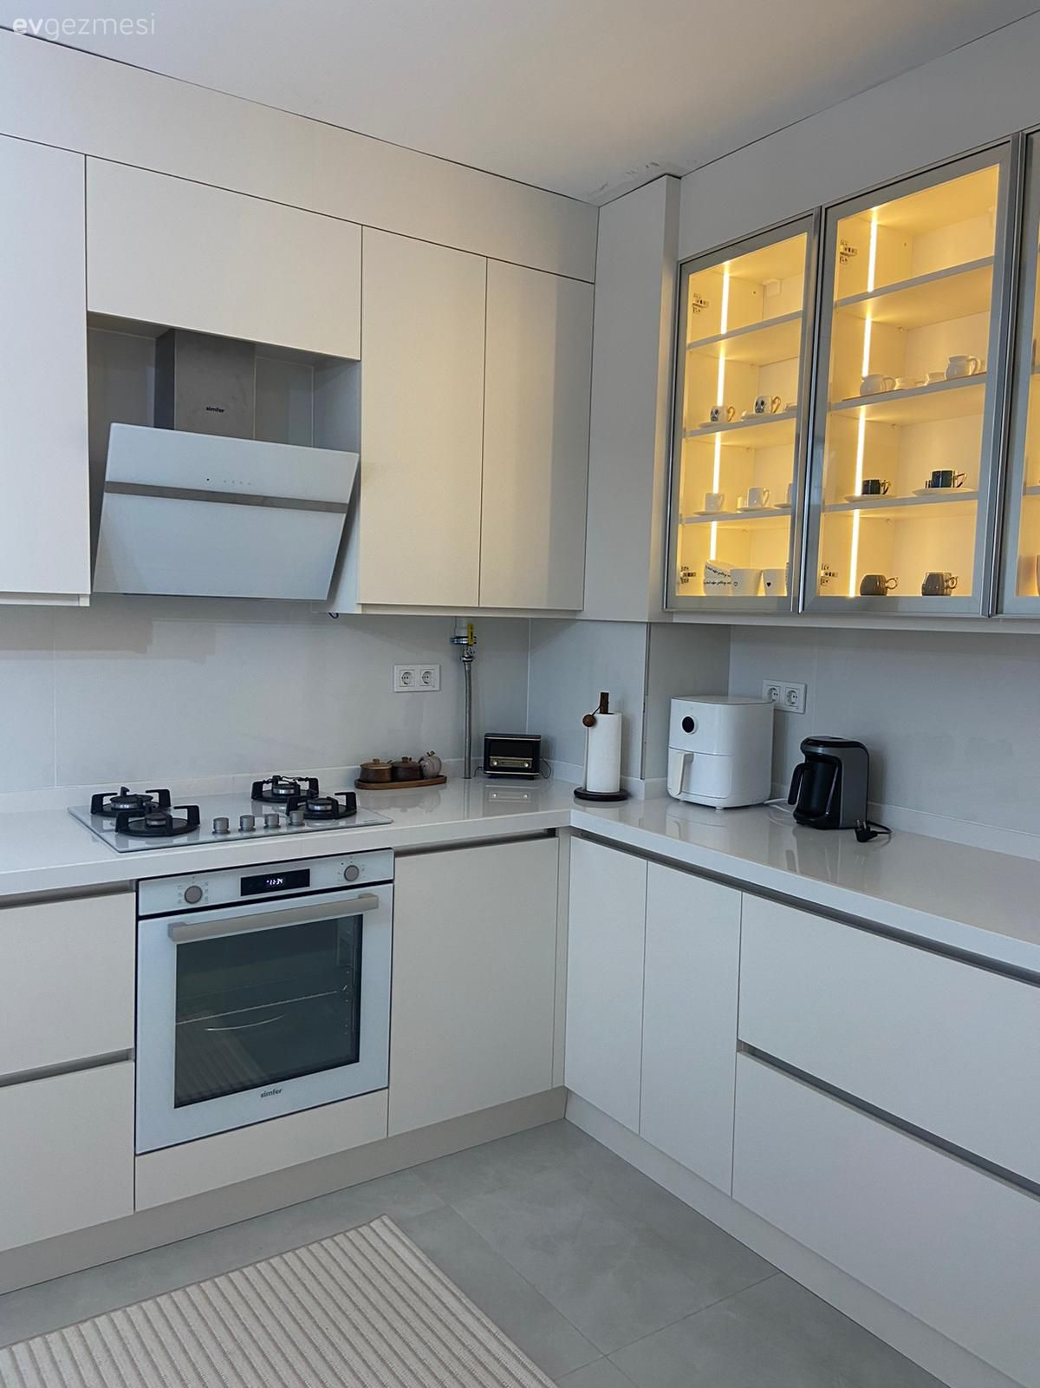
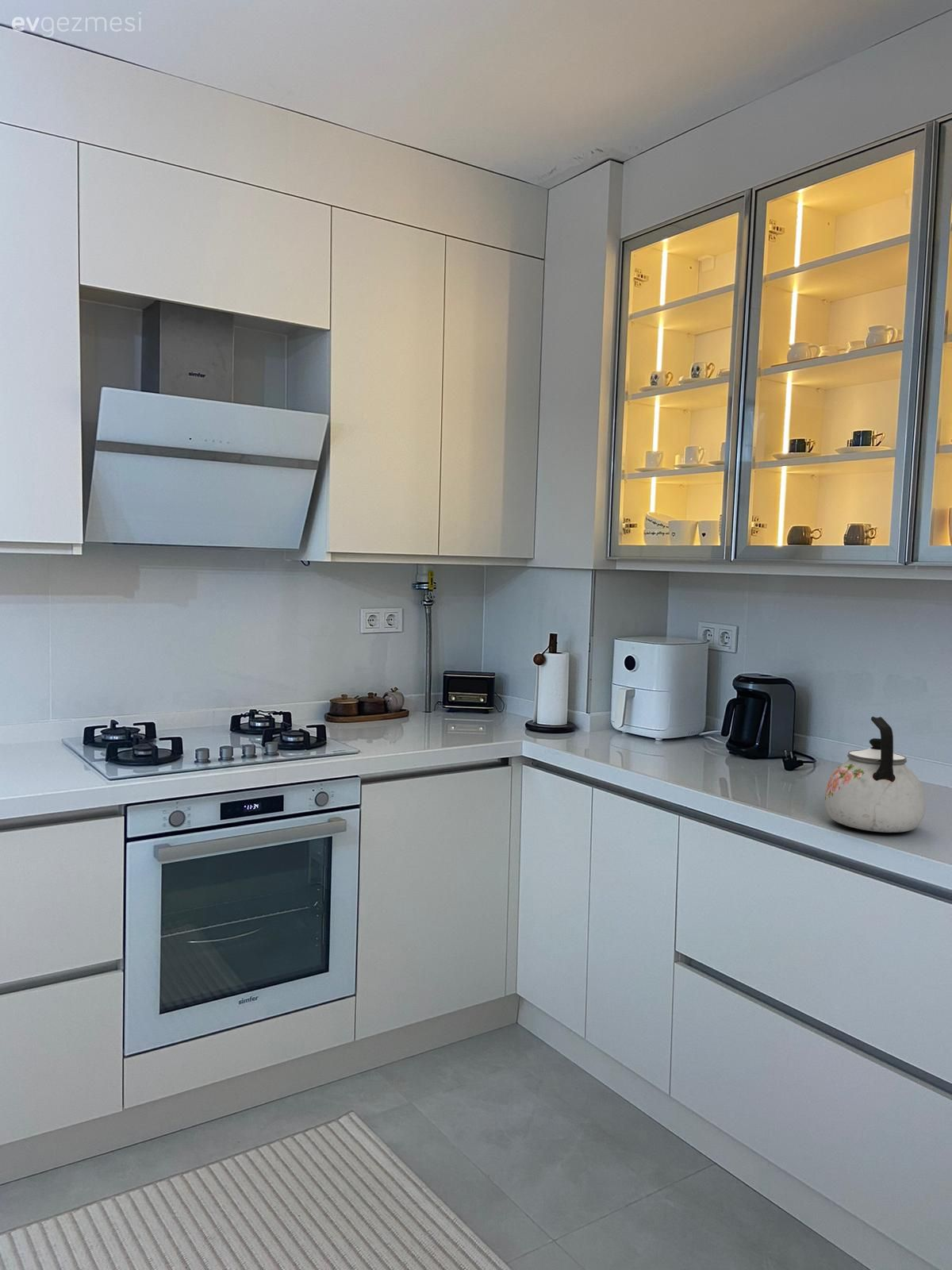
+ kettle (875, 772)
